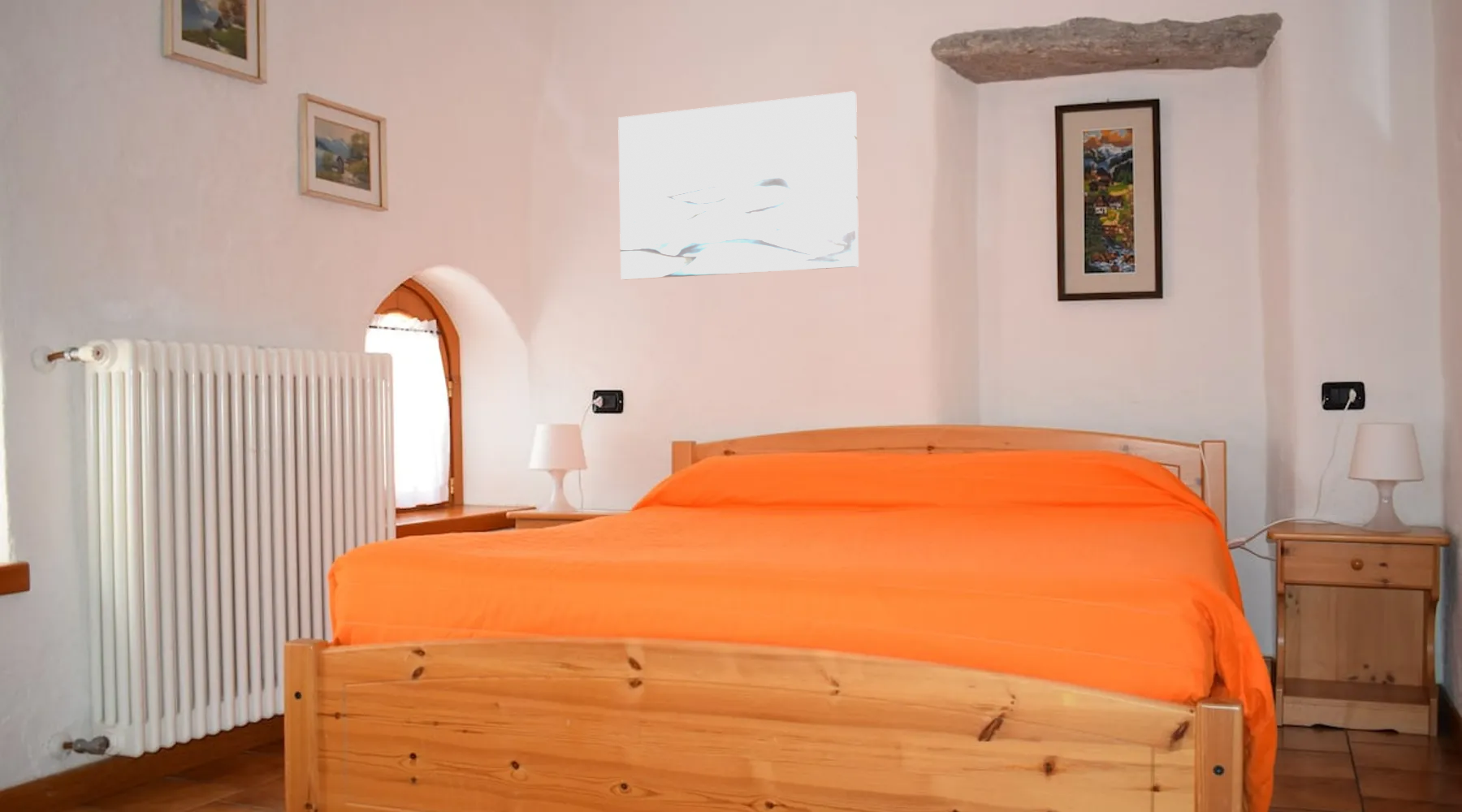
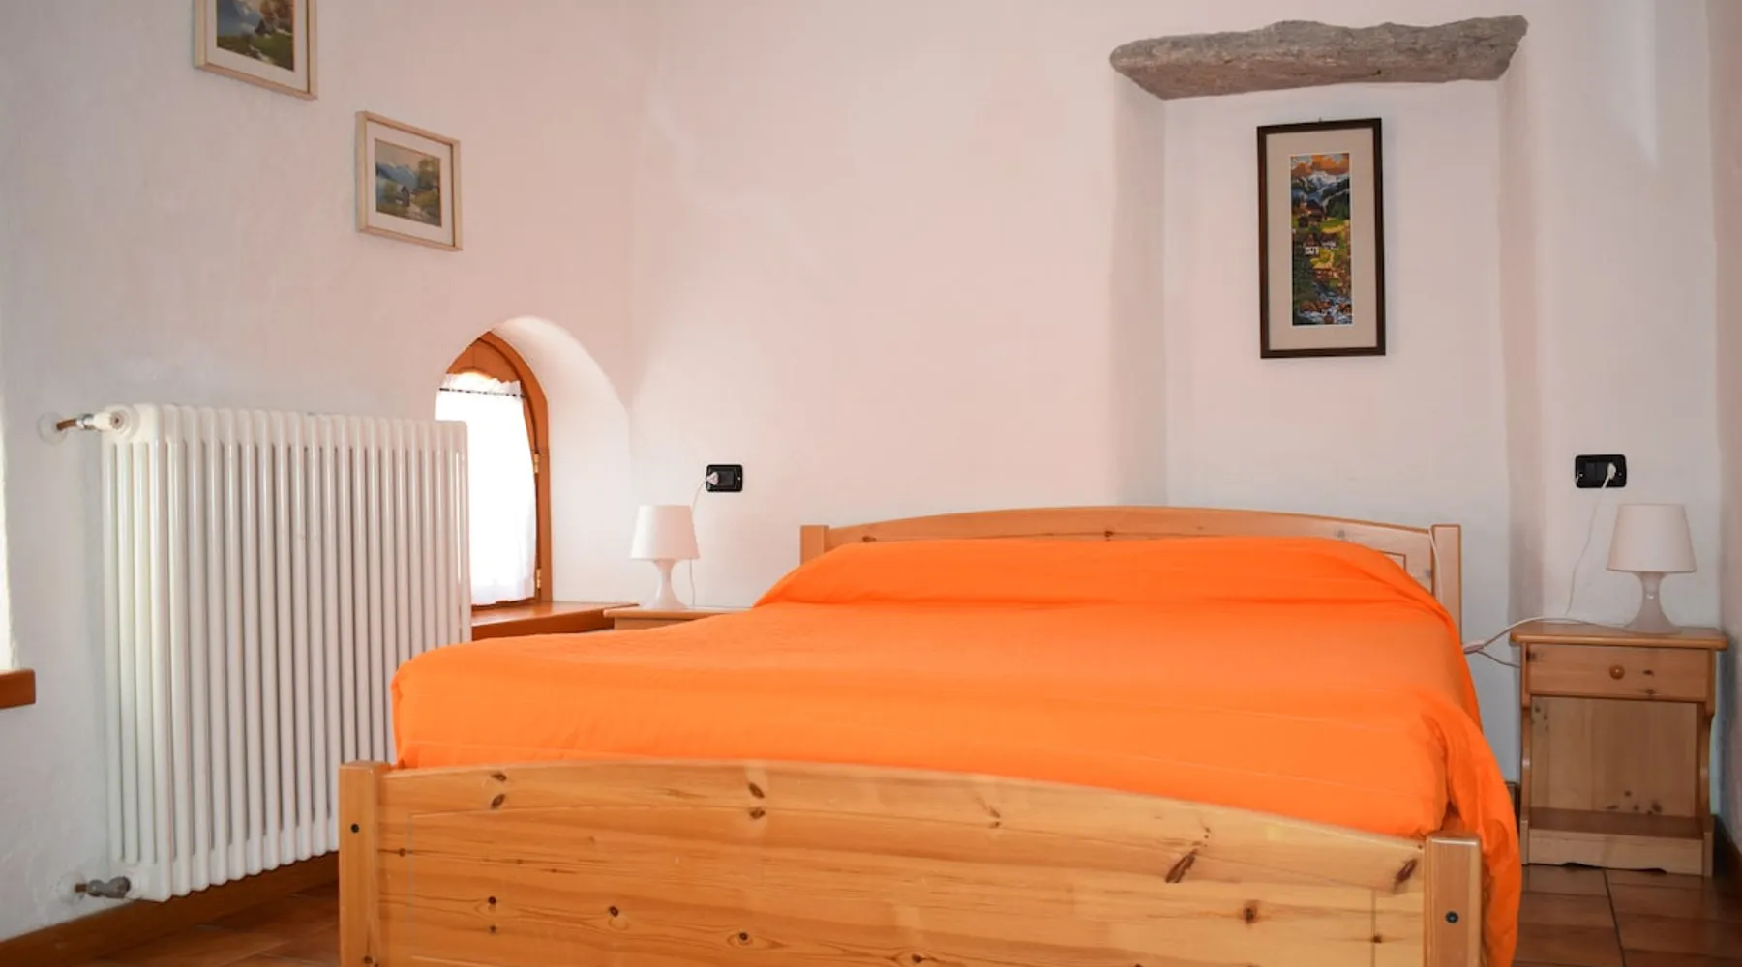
- wall art (734, 189)
